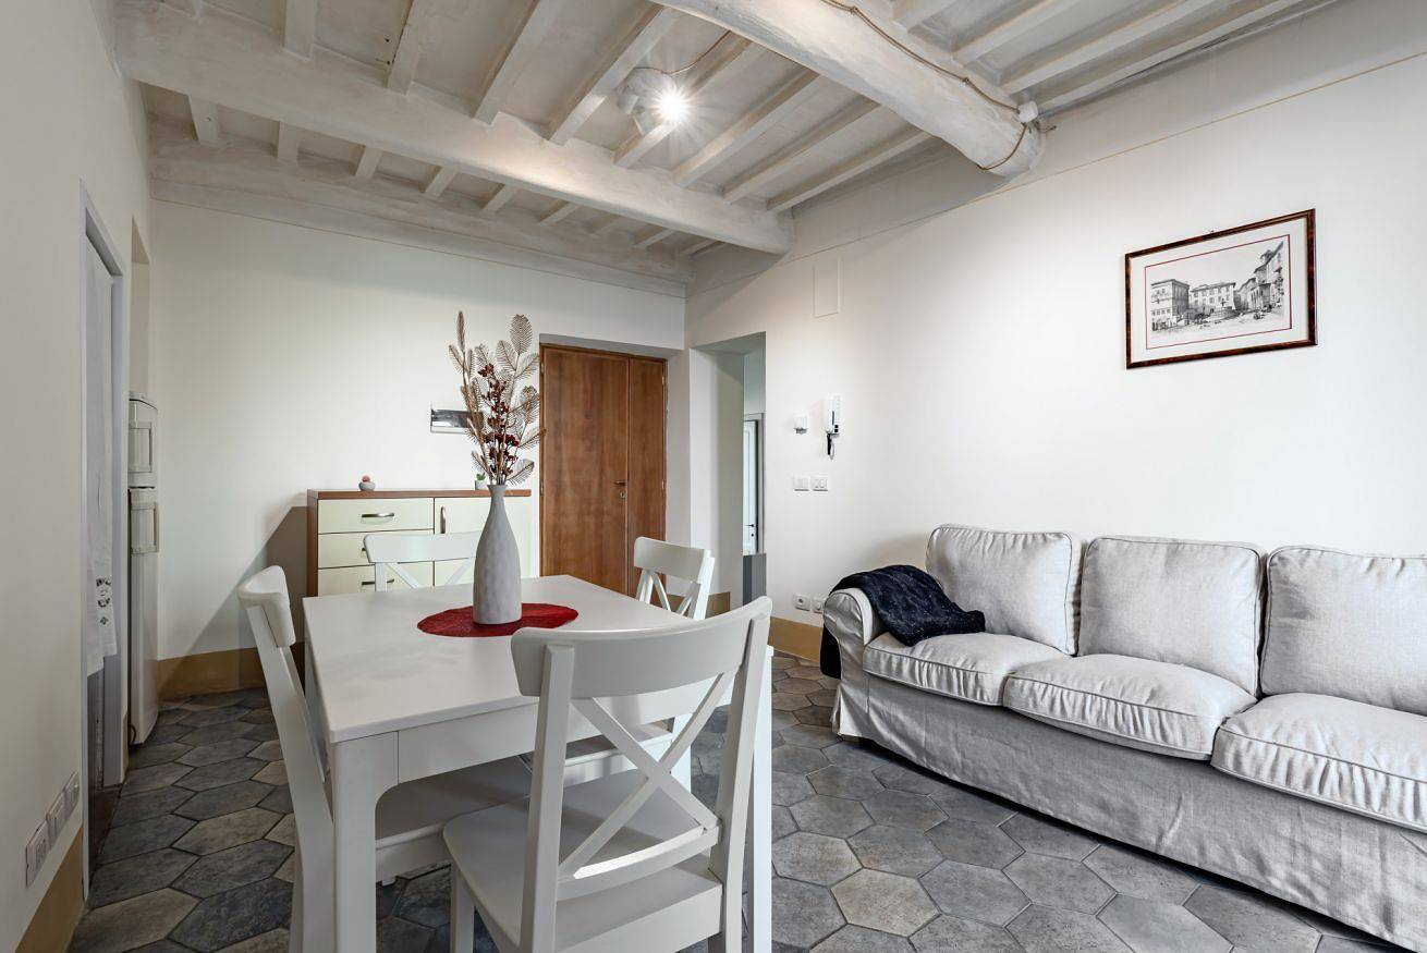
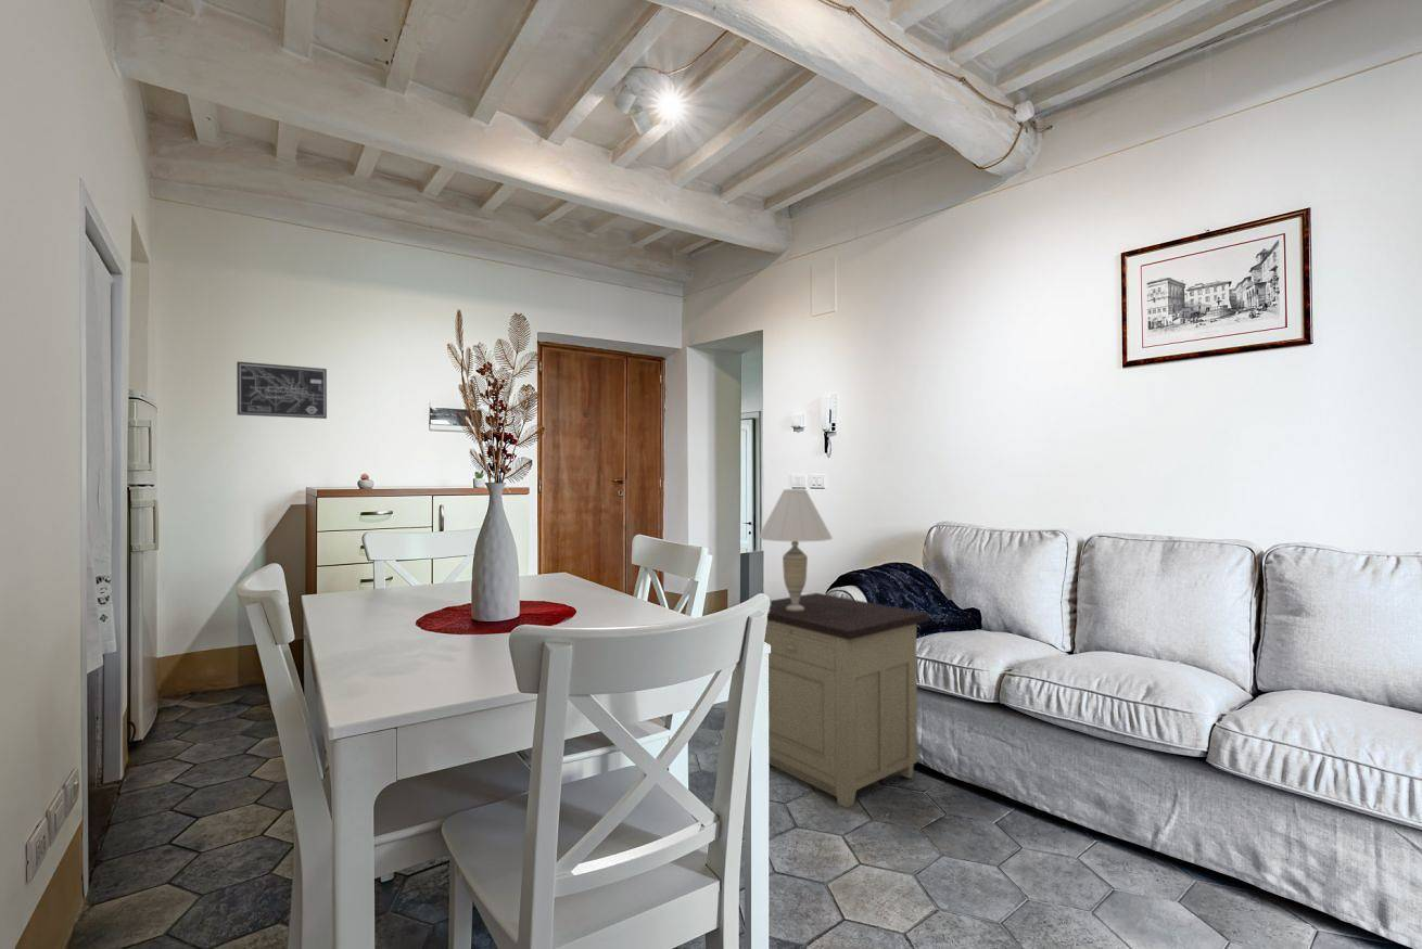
+ wall art (282, 390)
+ table lamp (795, 548)
+ nightstand (830, 688)
